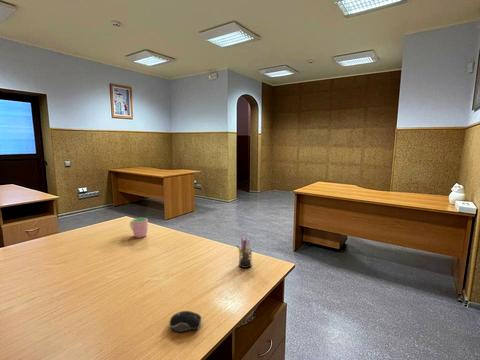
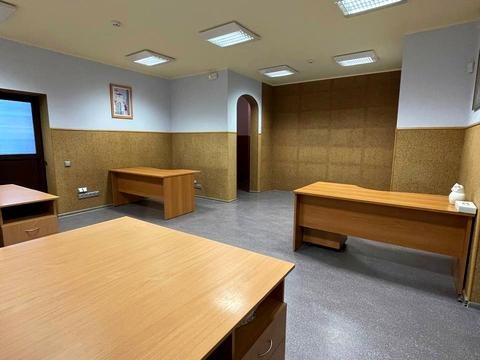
- computer mouse (185, 318)
- pen holder (243, 252)
- cup (138, 227)
